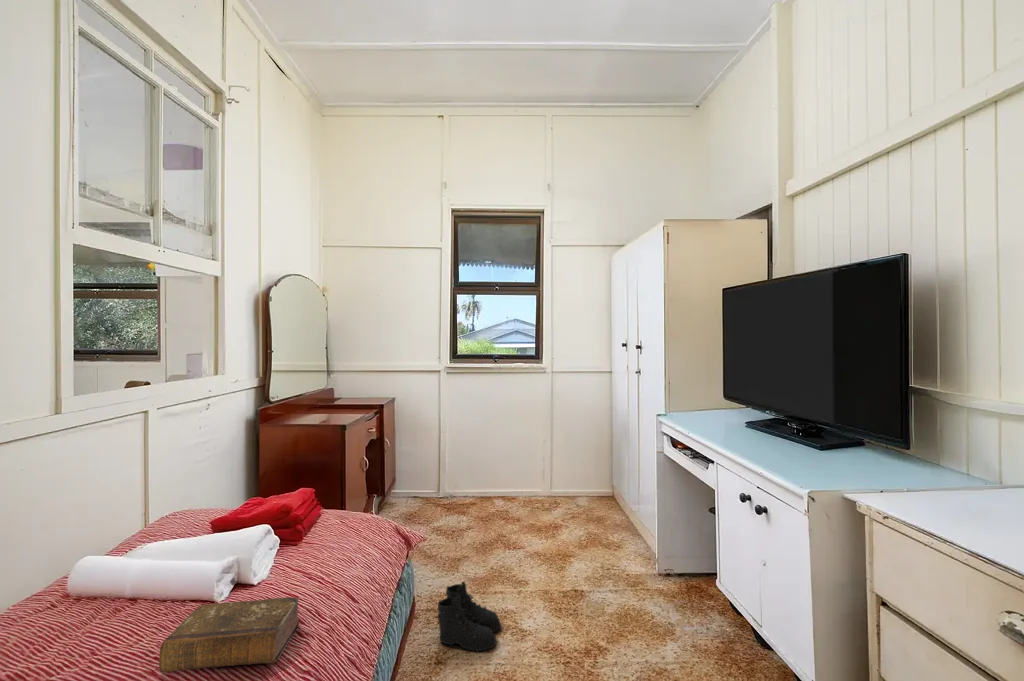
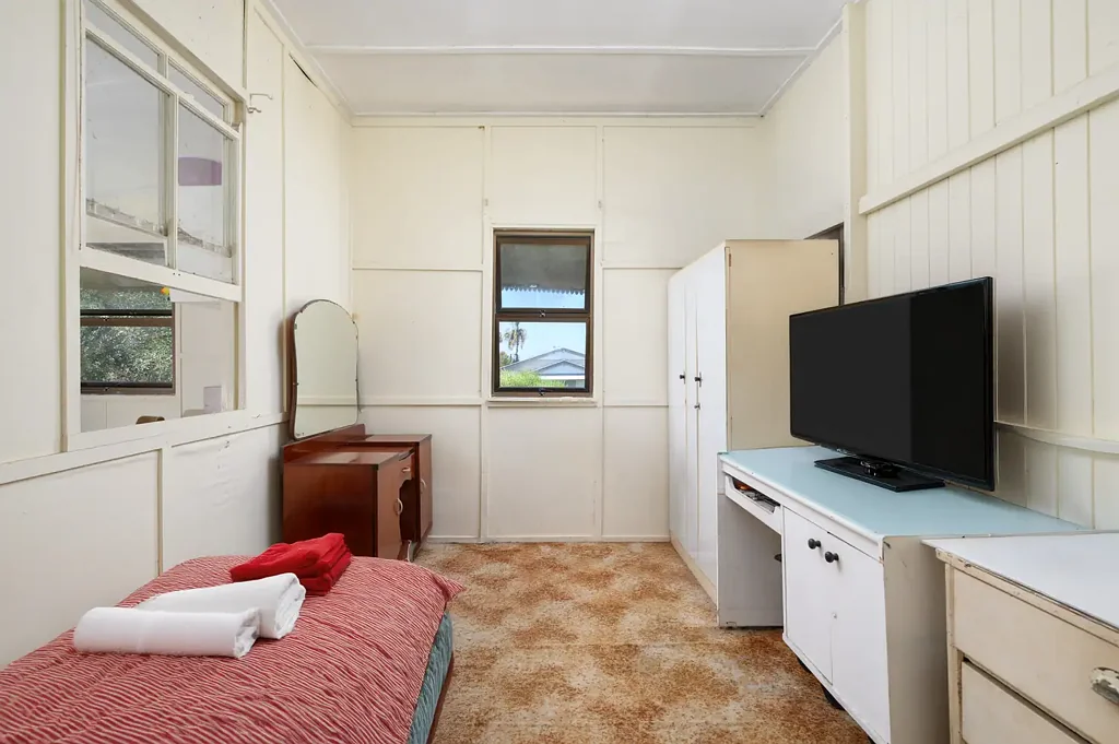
- book (235, 632)
- boots (469, 611)
